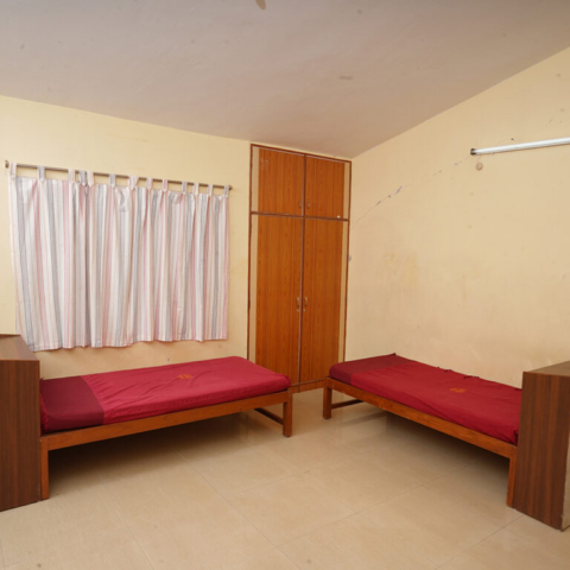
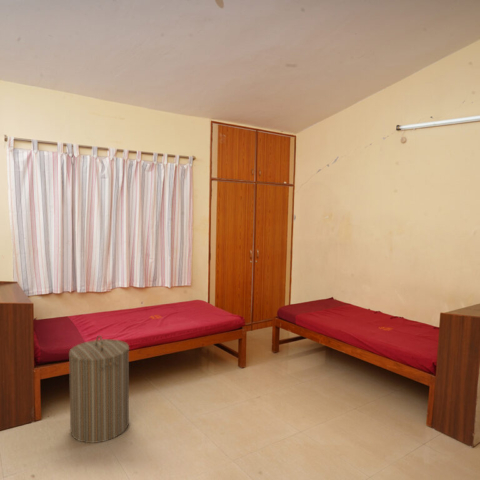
+ laundry hamper (100, 381)
